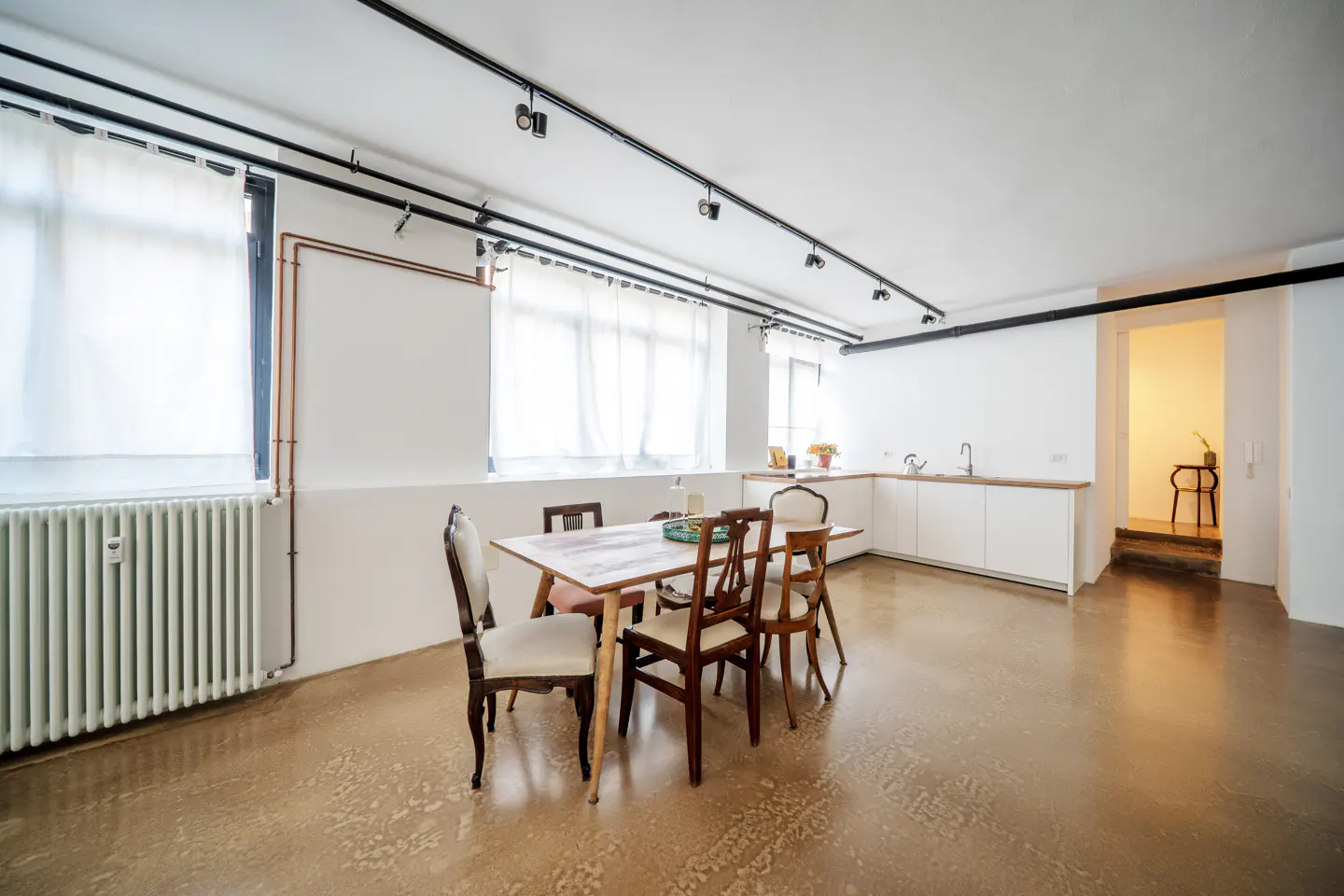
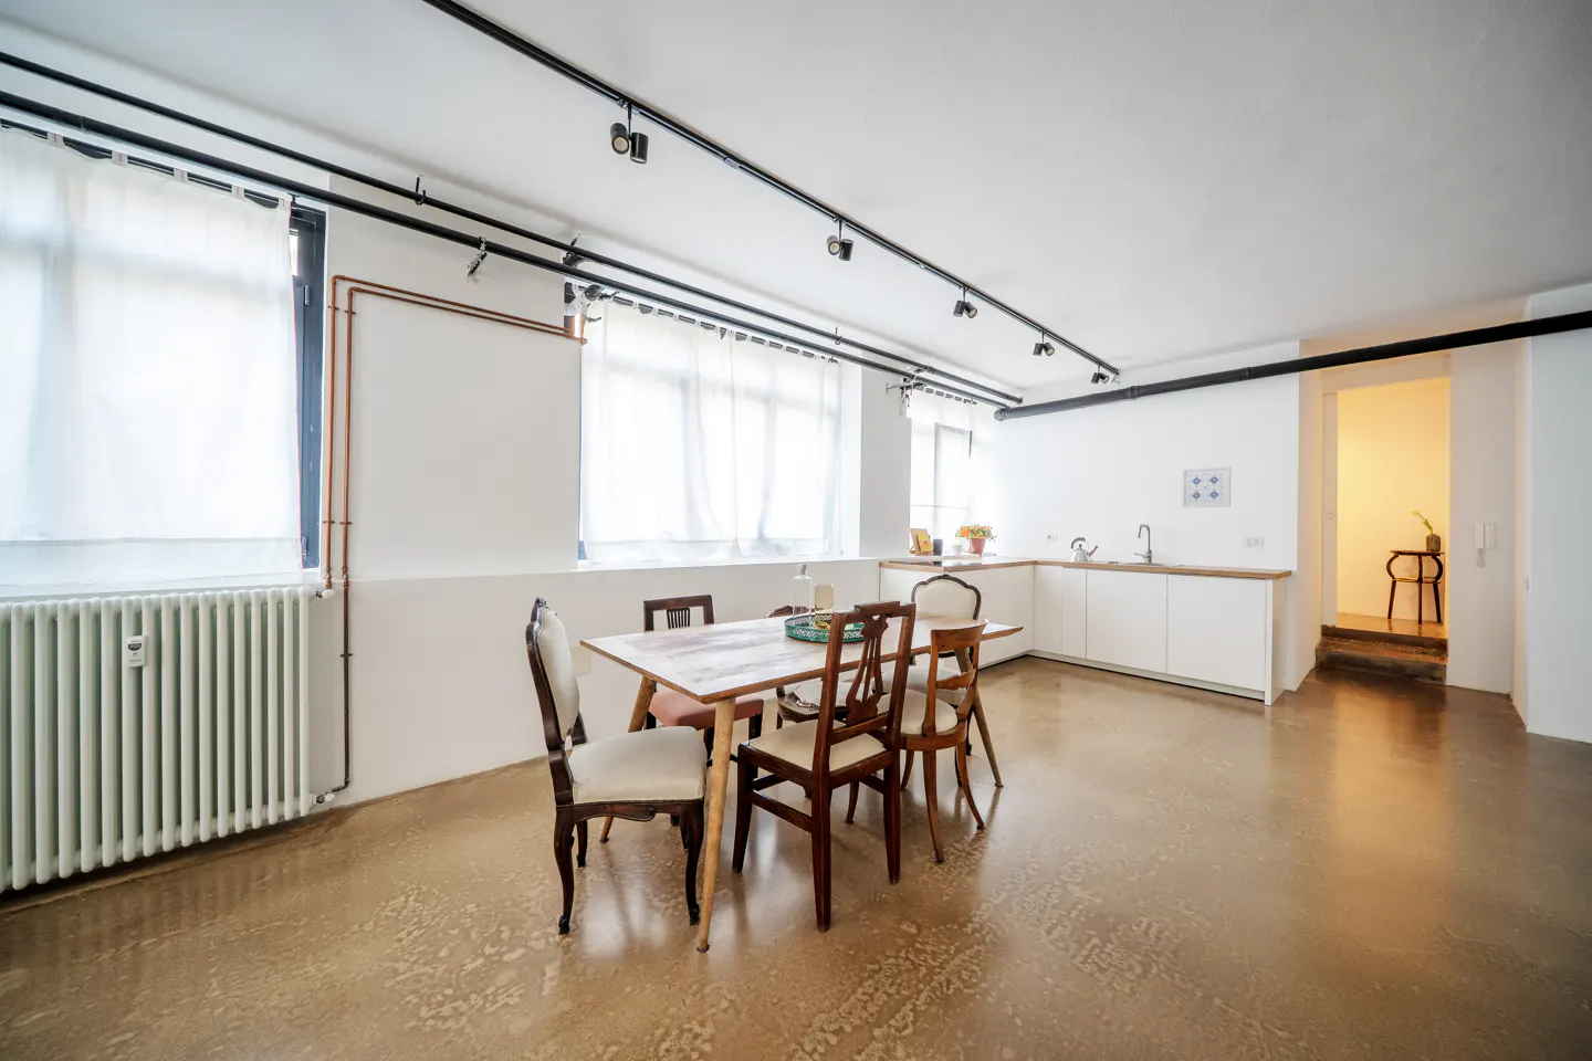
+ wall art (1205, 488)
